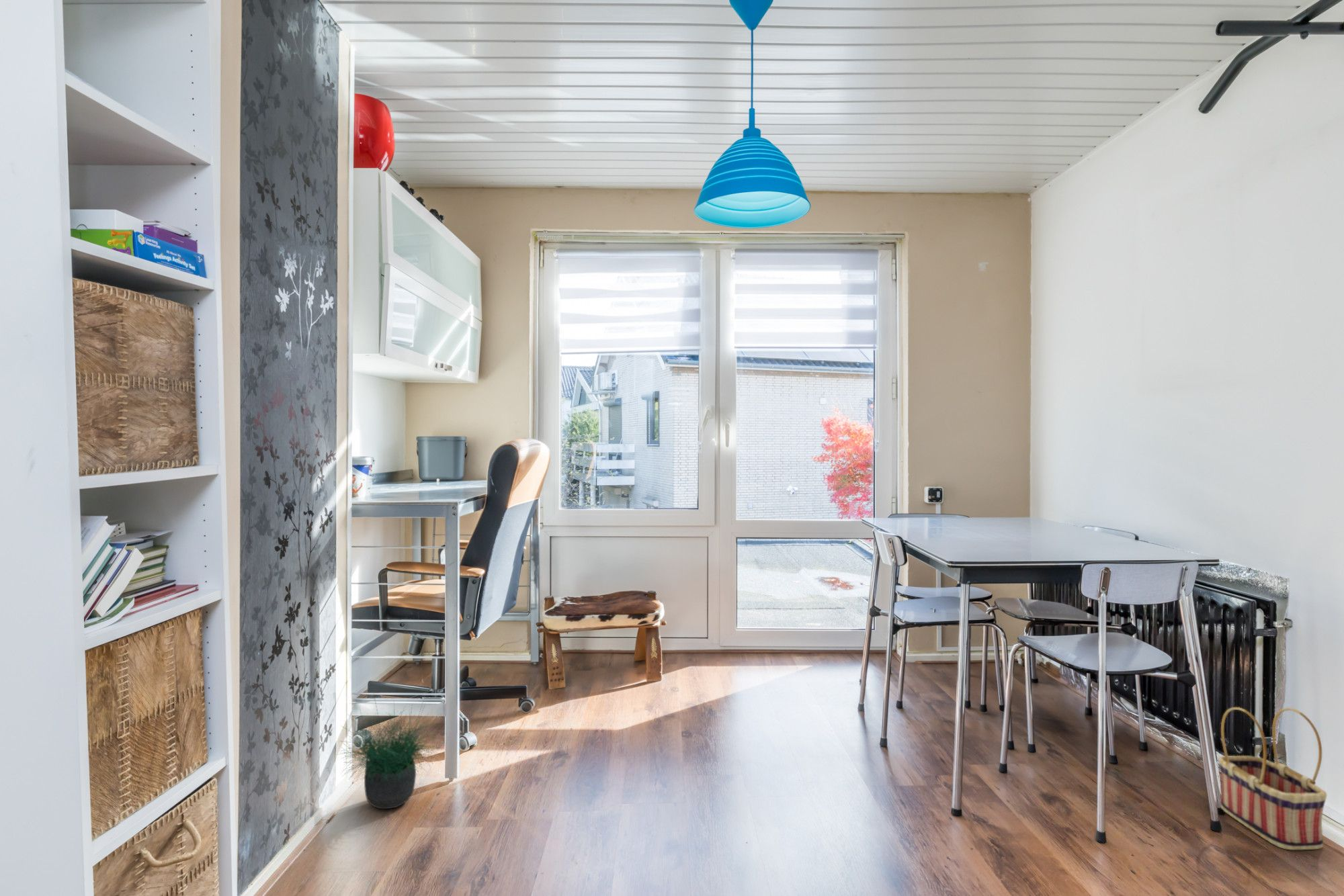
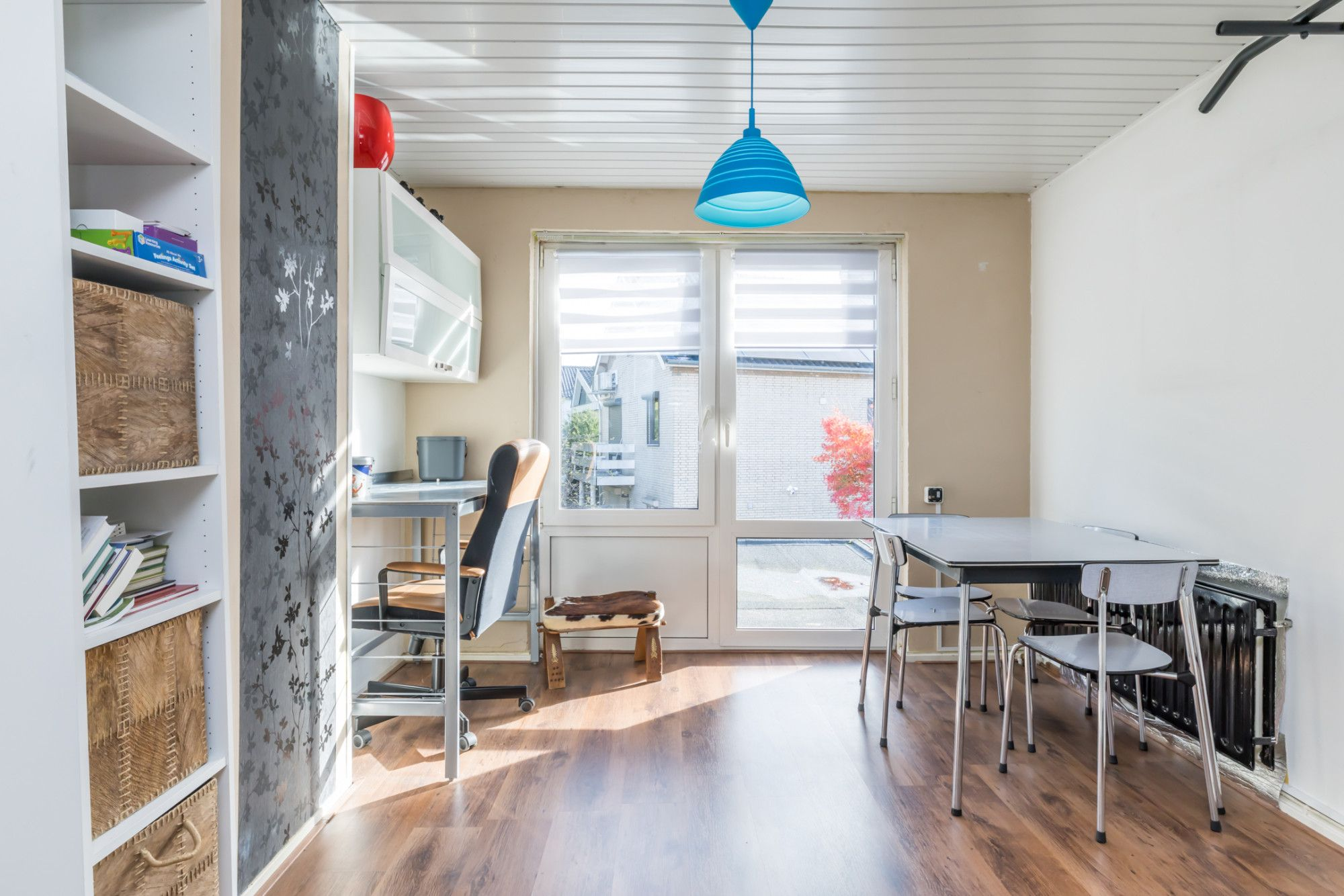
- basket (1270, 768)
- potted plant (391, 748)
